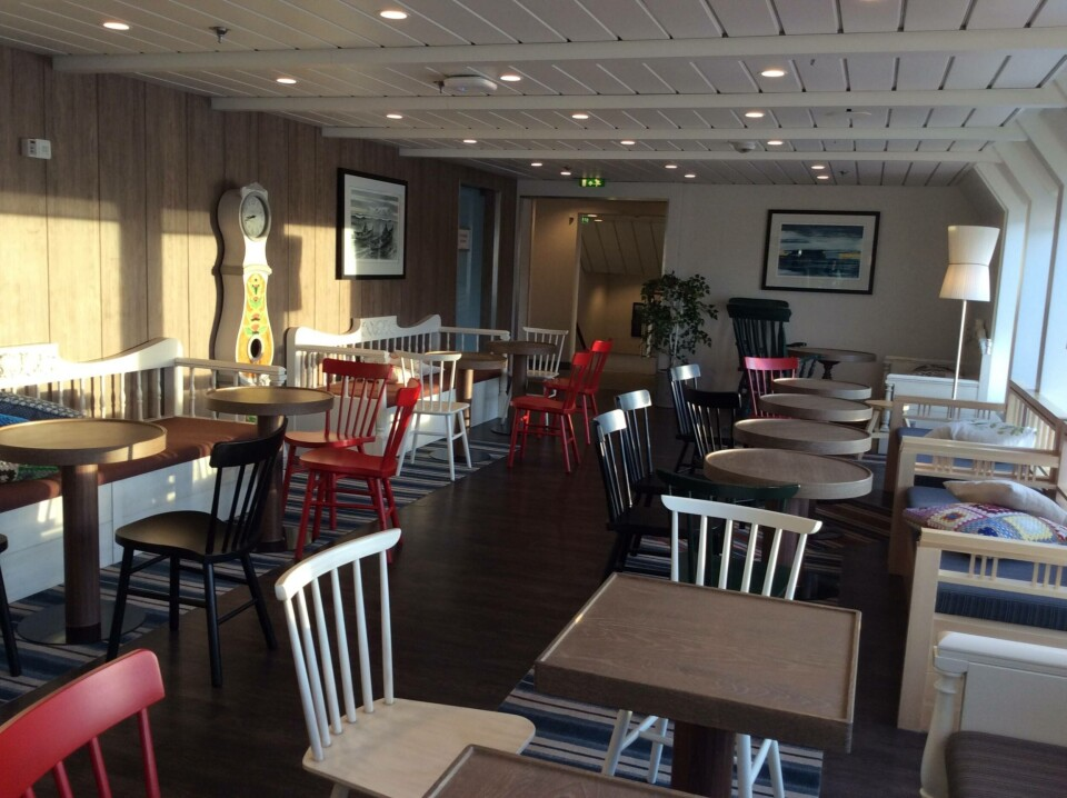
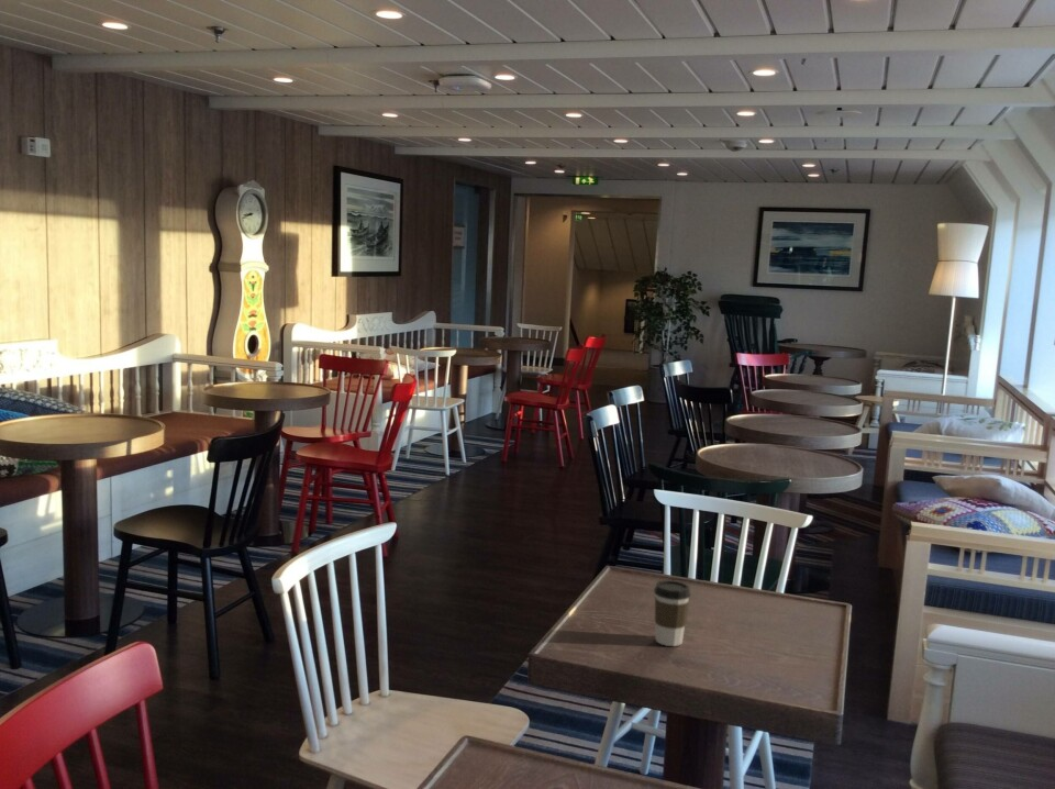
+ coffee cup (670, 613)
